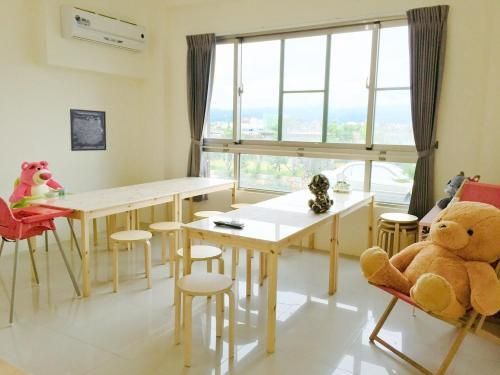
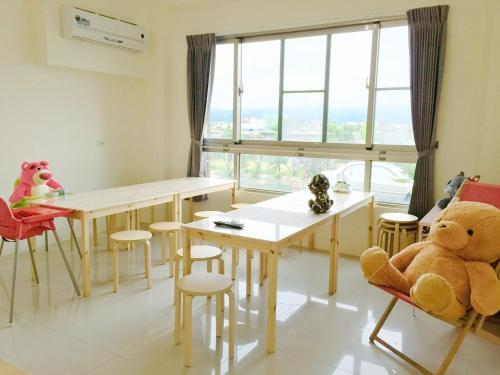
- wall art (88, 130)
